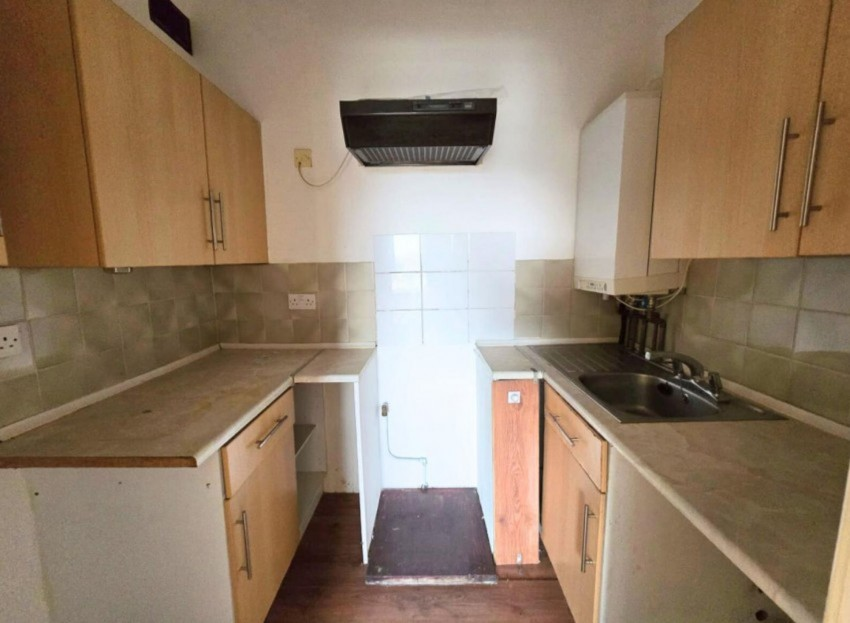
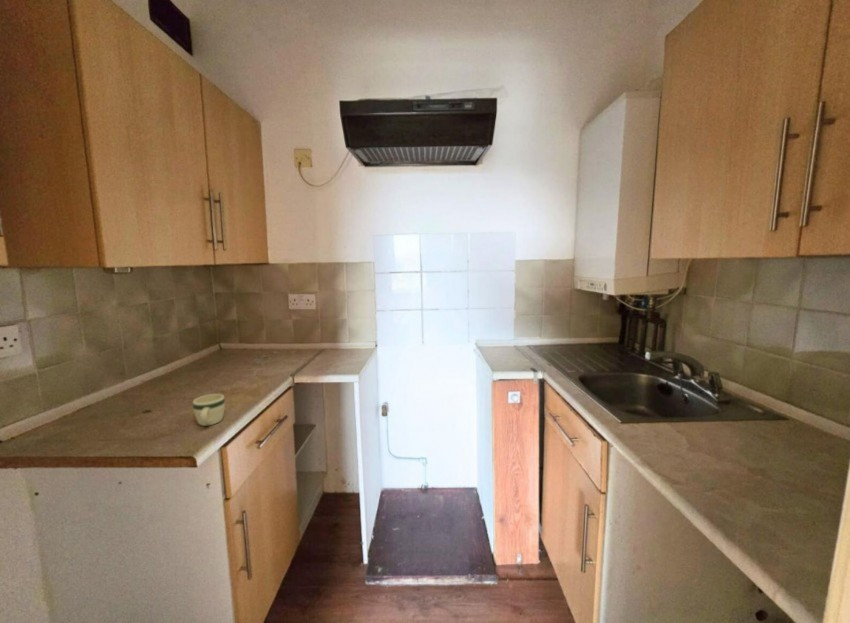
+ mug (208, 412)
